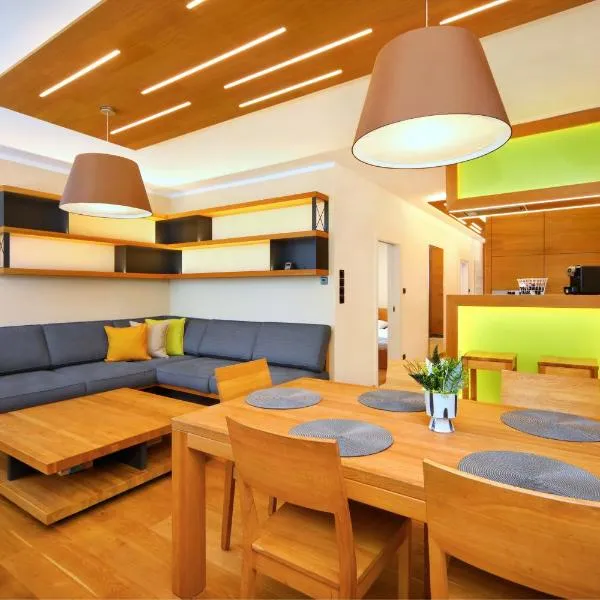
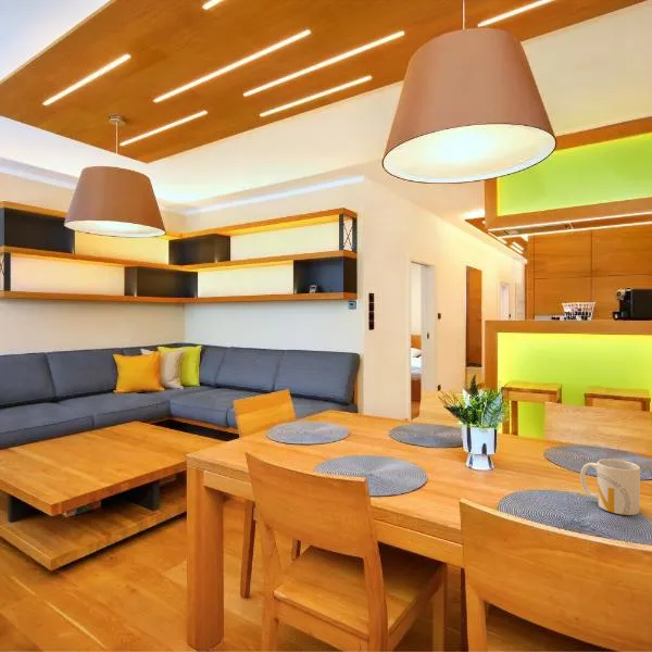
+ mug (610, 485)
